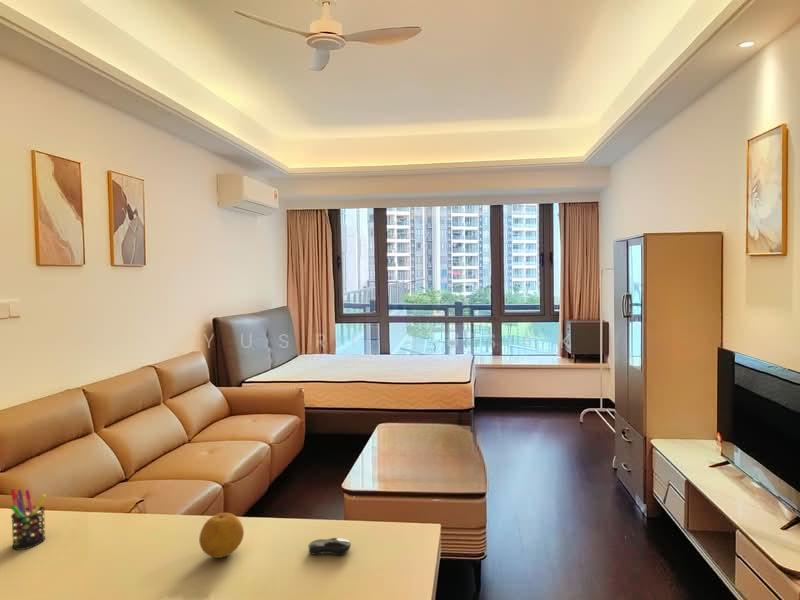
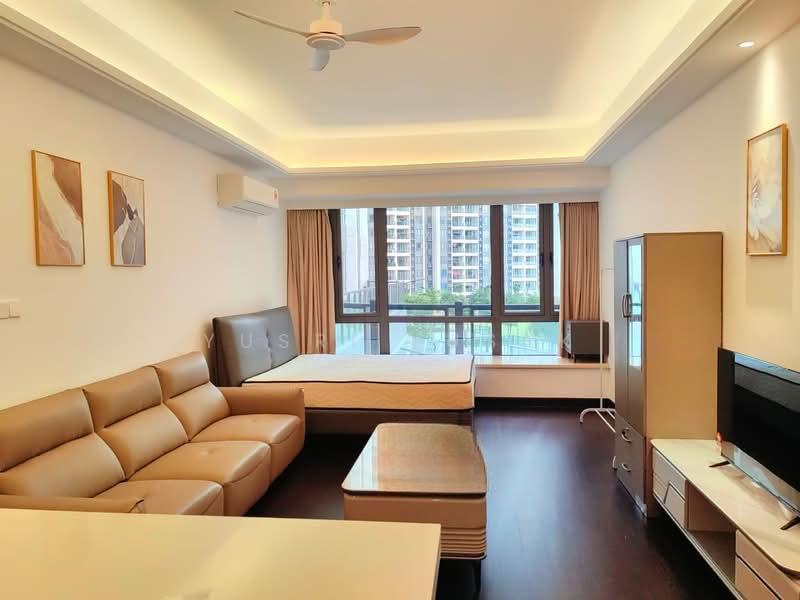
- pen holder (24, 517)
- fruit (221, 535)
- computer mouse (339, 543)
